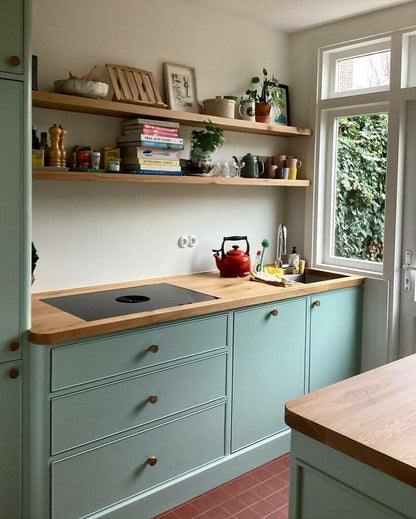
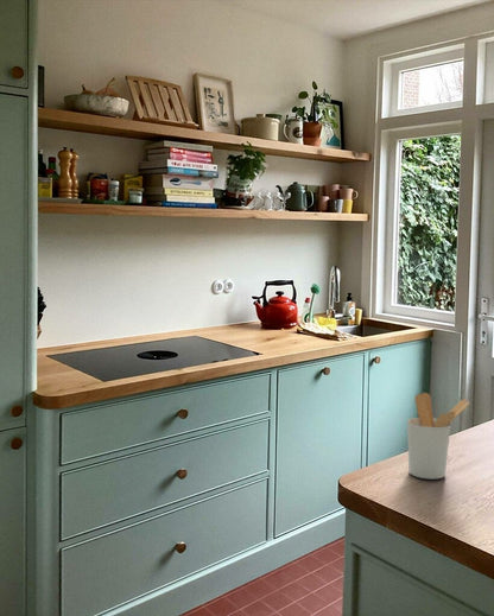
+ utensil holder (438, 434)
